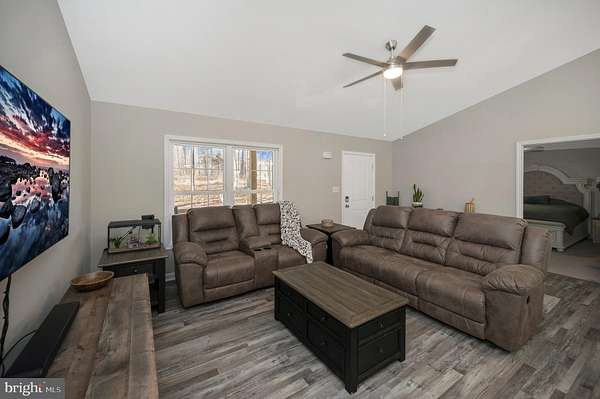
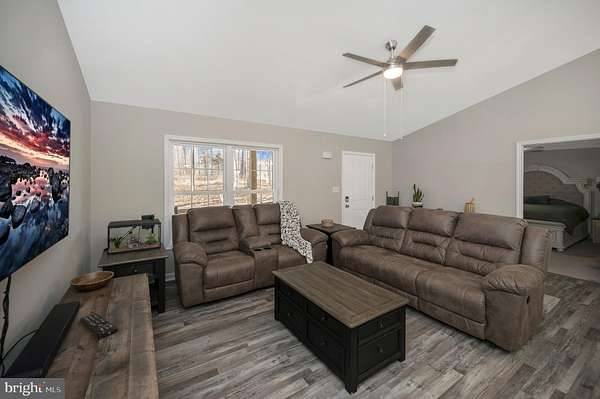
+ remote control (98, 324)
